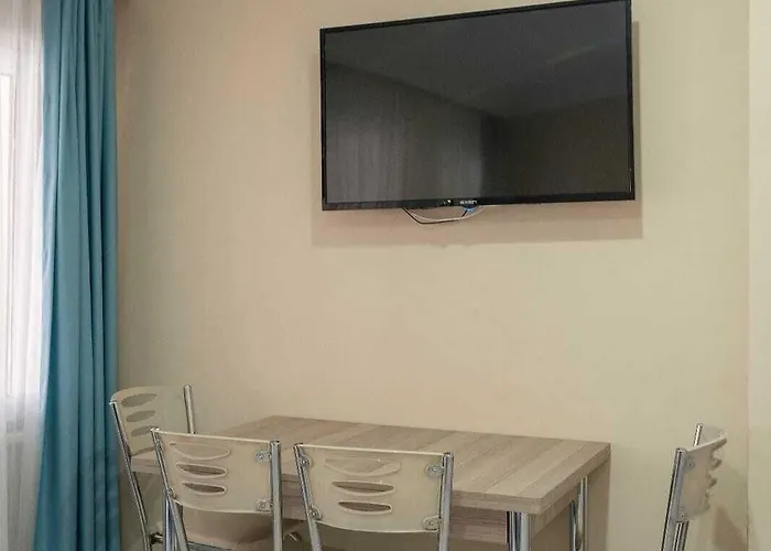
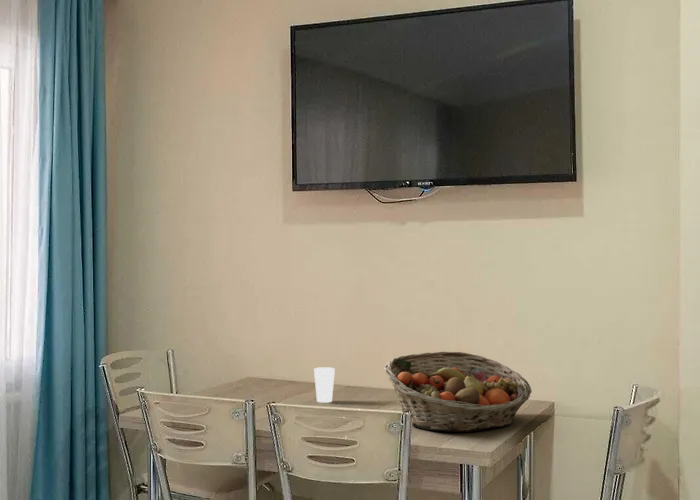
+ cup (324, 384)
+ fruit basket (457, 389)
